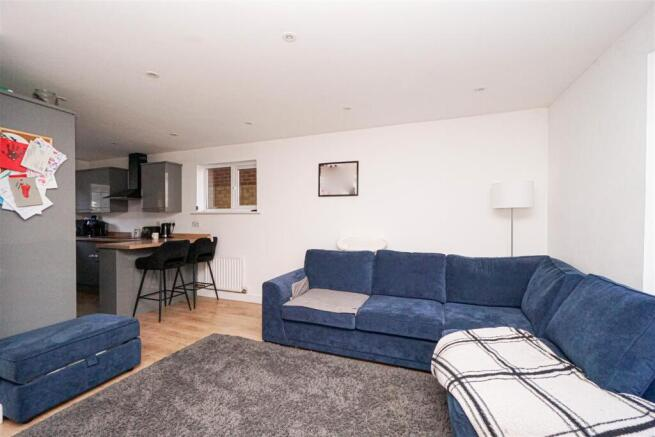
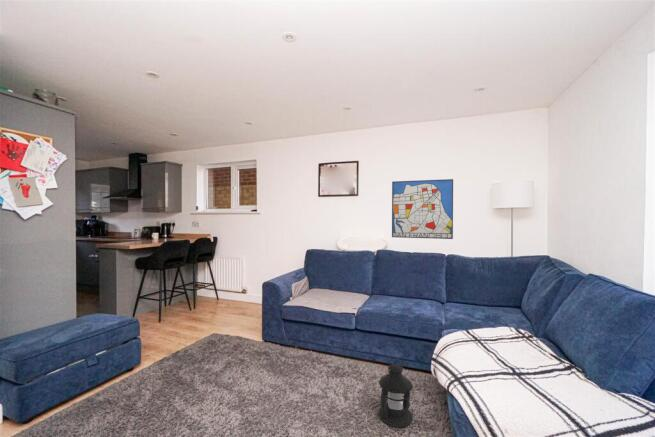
+ wall art (421, 209)
+ lantern (395, 387)
